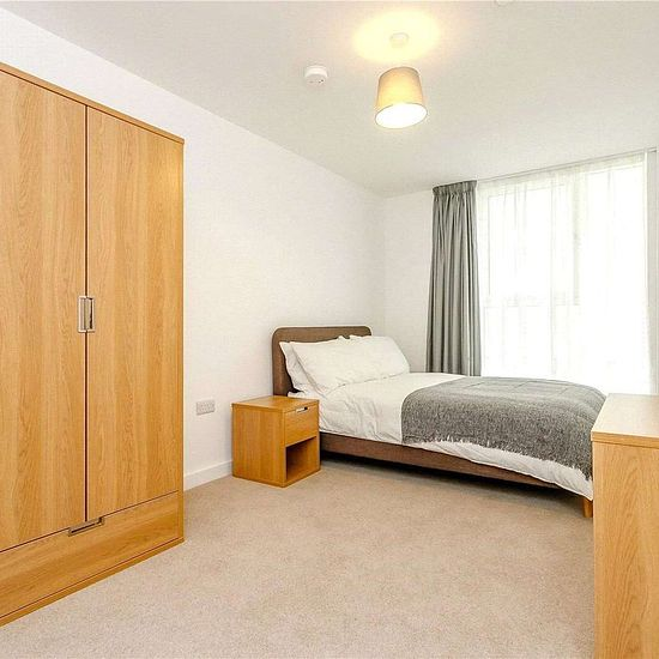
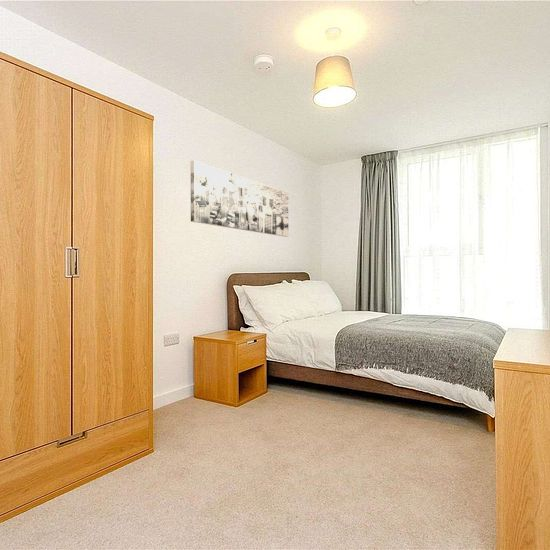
+ wall art (247, 204)
